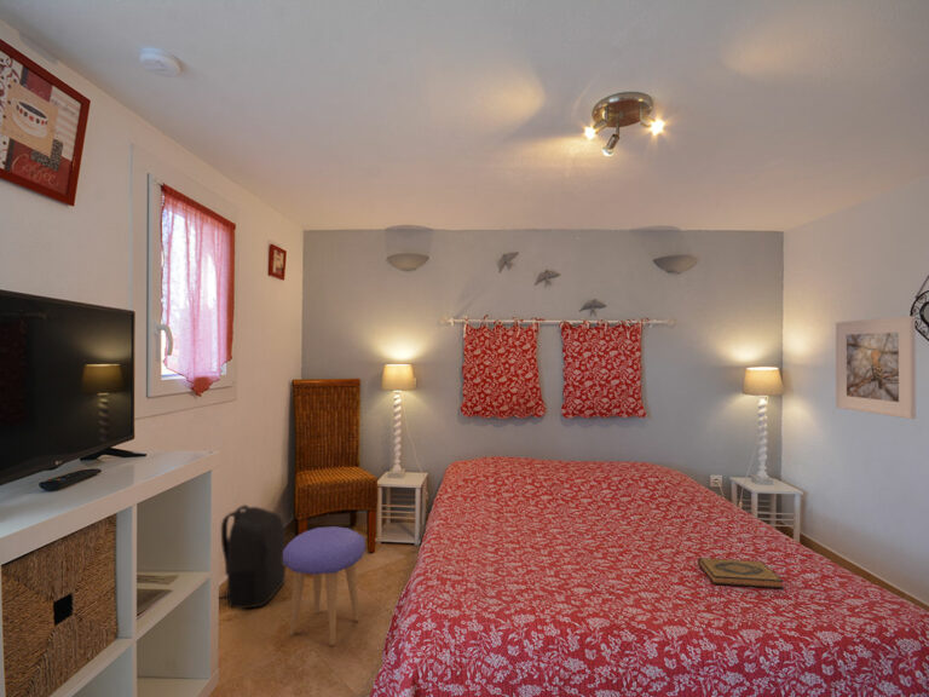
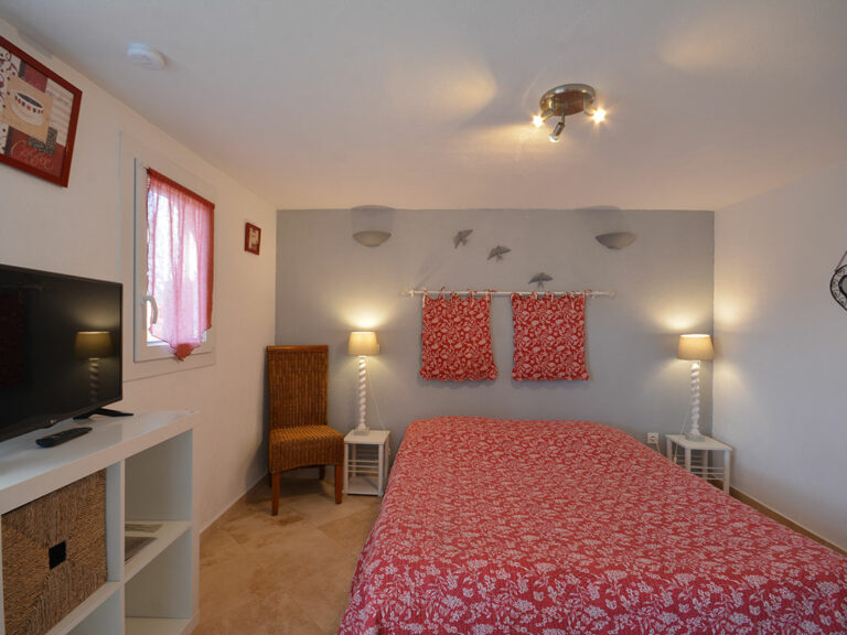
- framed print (871, 365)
- backpack (248, 548)
- hardback book (738, 571)
- stool (325, 582)
